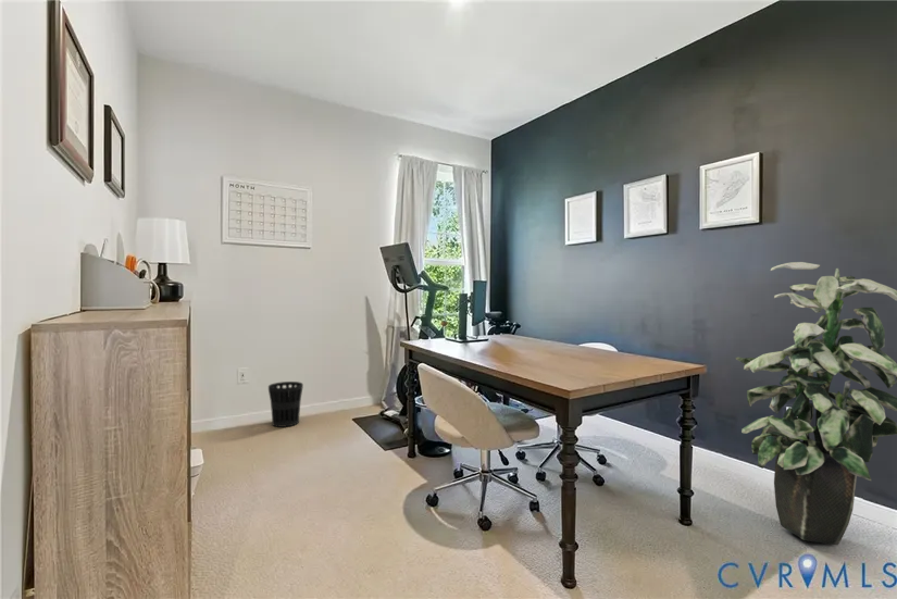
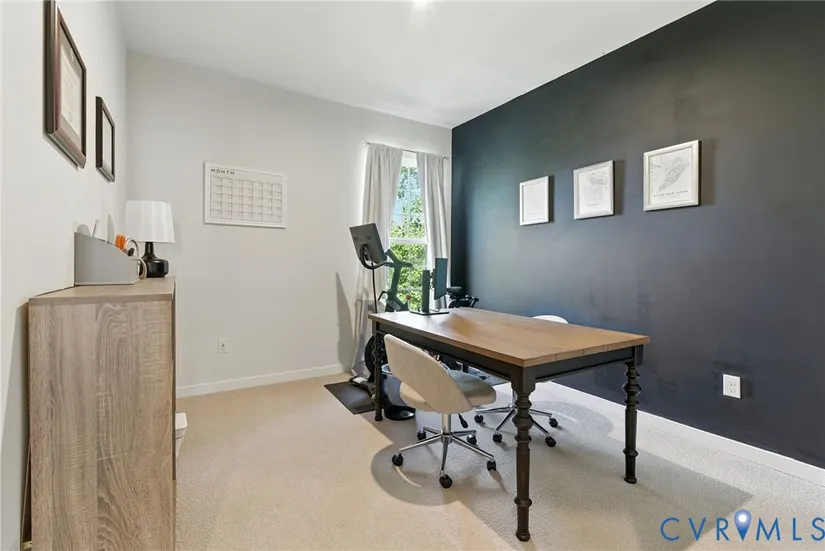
- wastebasket (285, 403)
- indoor plant (813, 397)
